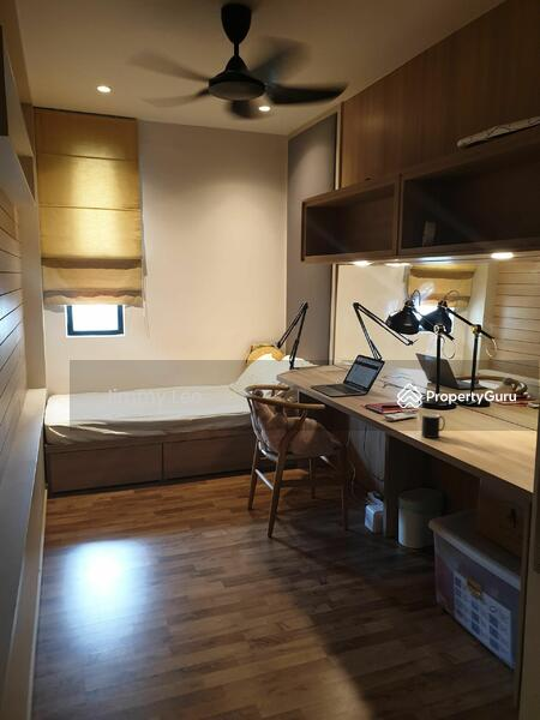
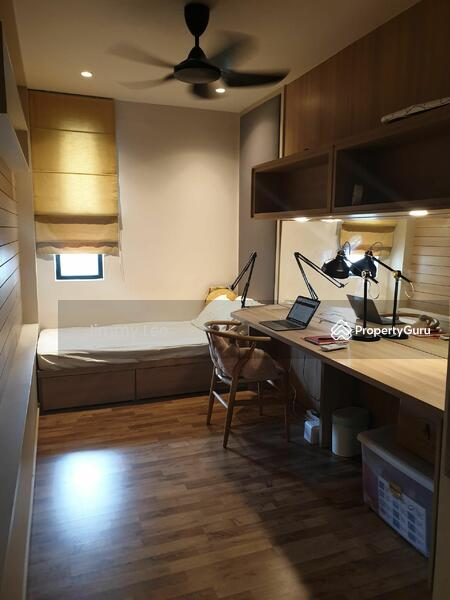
- cup (433, 425)
